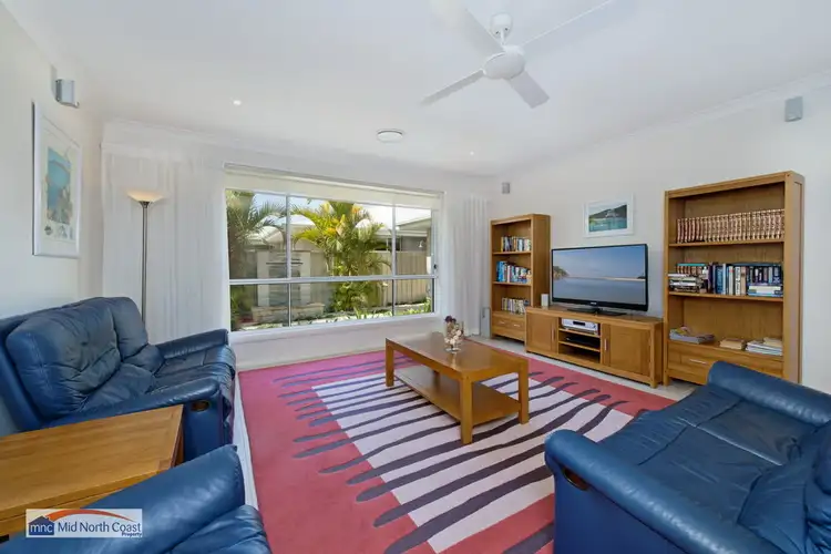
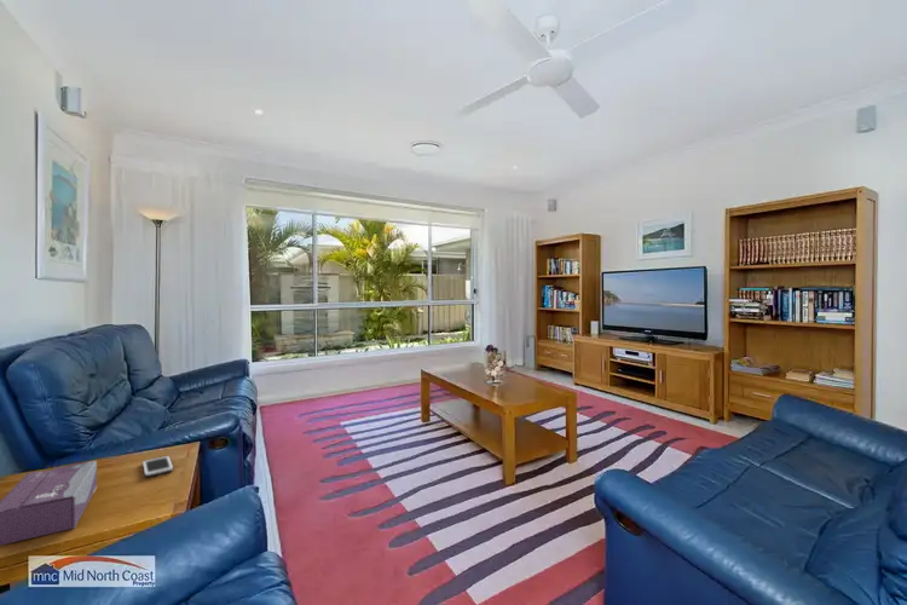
+ tissue box (48, 497)
+ cell phone (157, 466)
